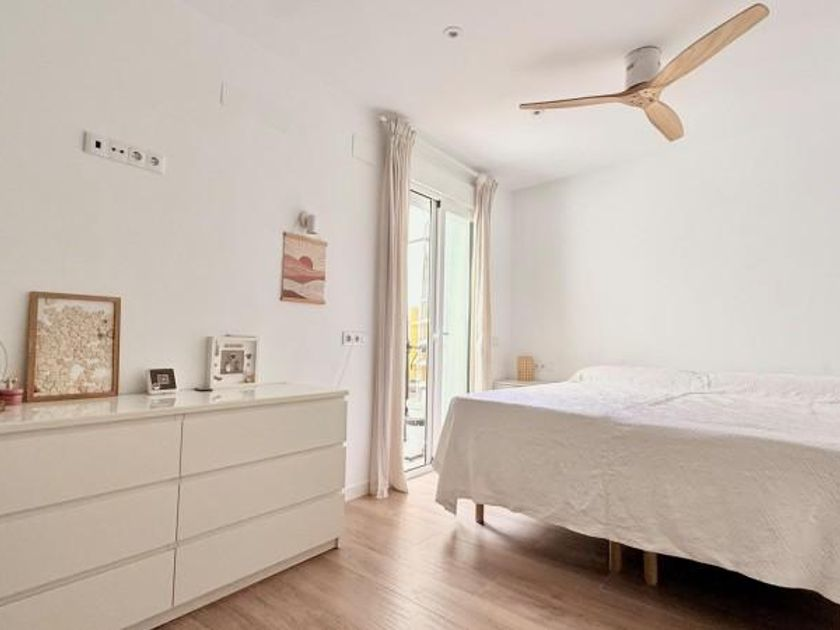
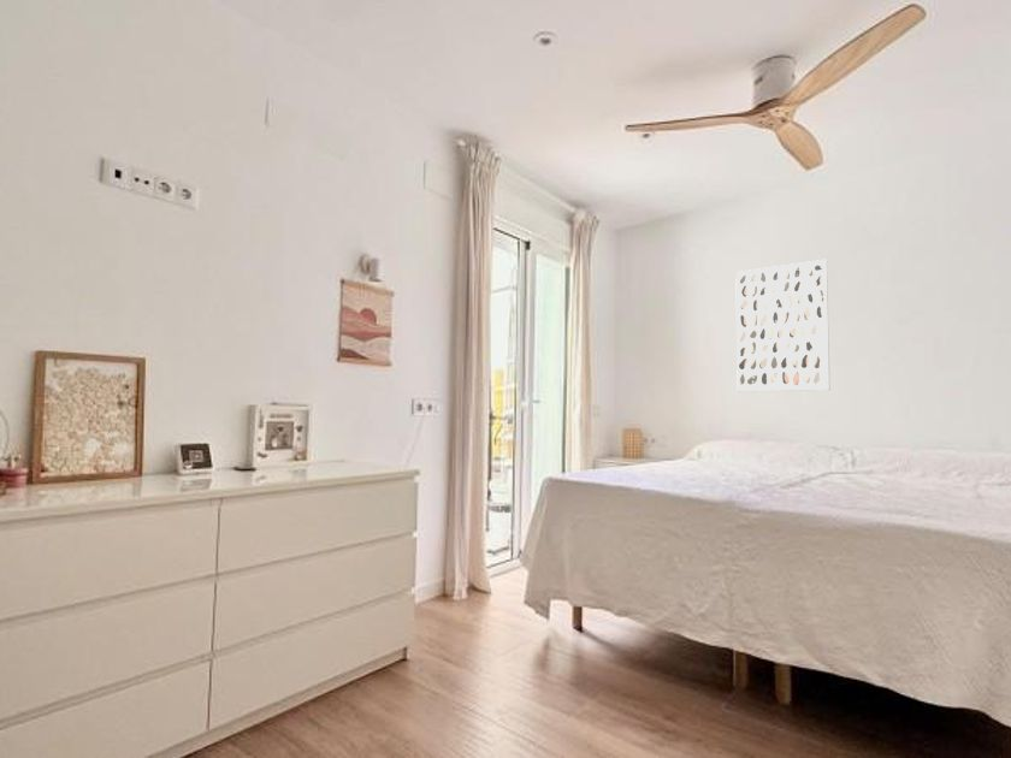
+ wall art (780, 327)
